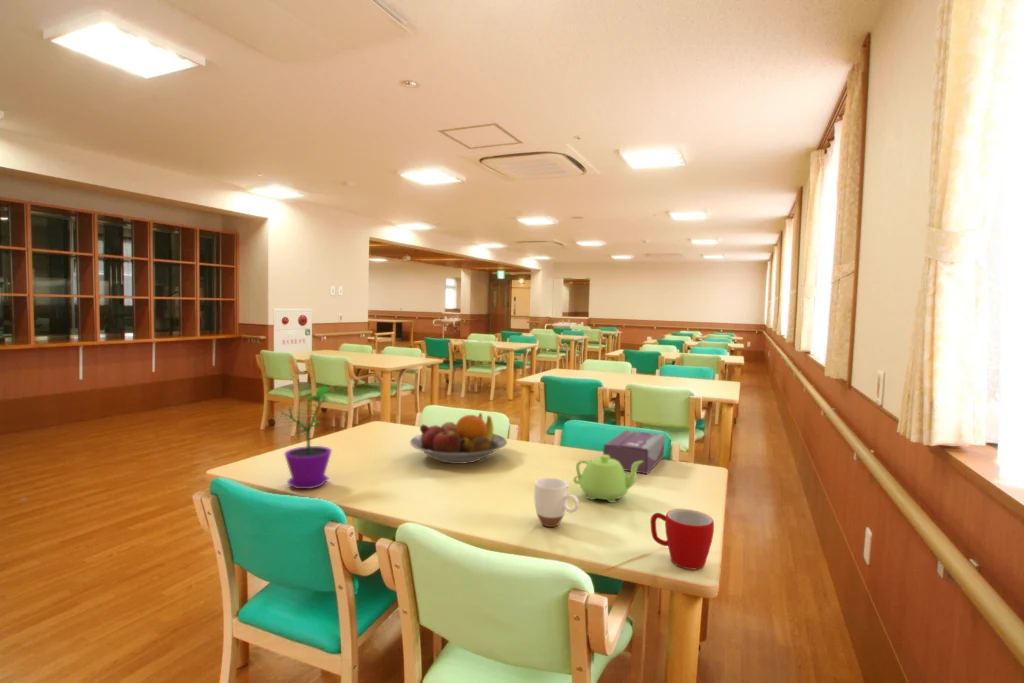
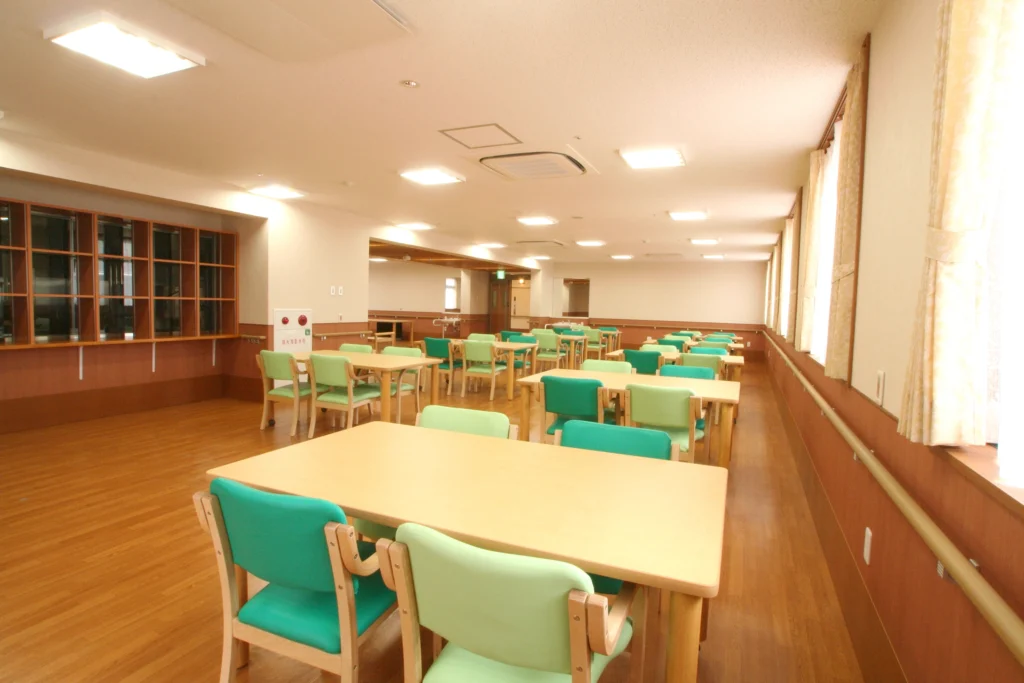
- mug (557, 505)
- fruit bowl (458, 436)
- teapot (607, 476)
- tissue box (634, 449)
- flower pot (308, 434)
- mug (680, 537)
